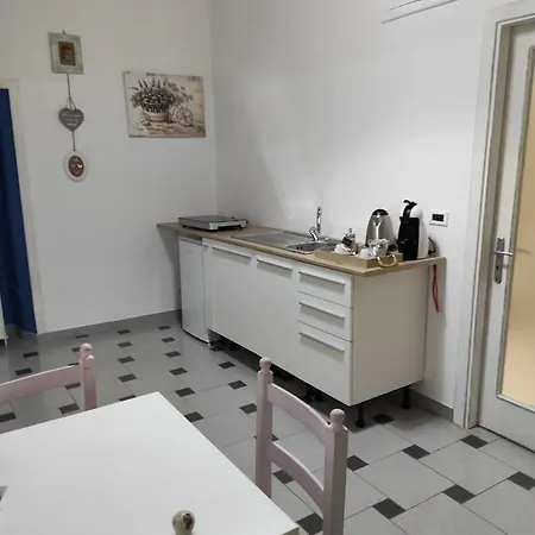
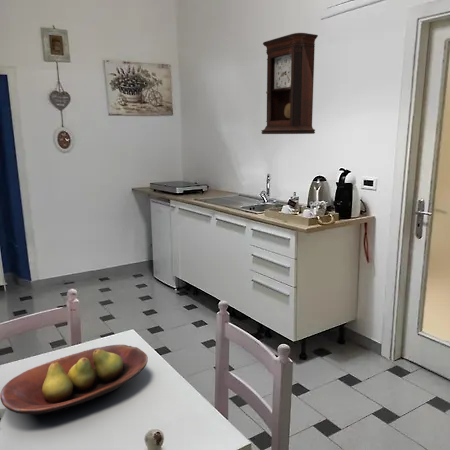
+ fruit bowl (78, 374)
+ pendulum clock (286, 87)
